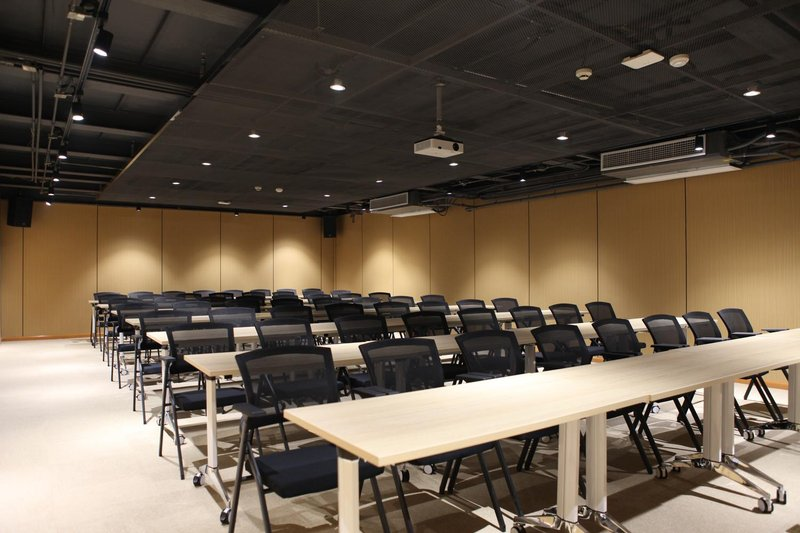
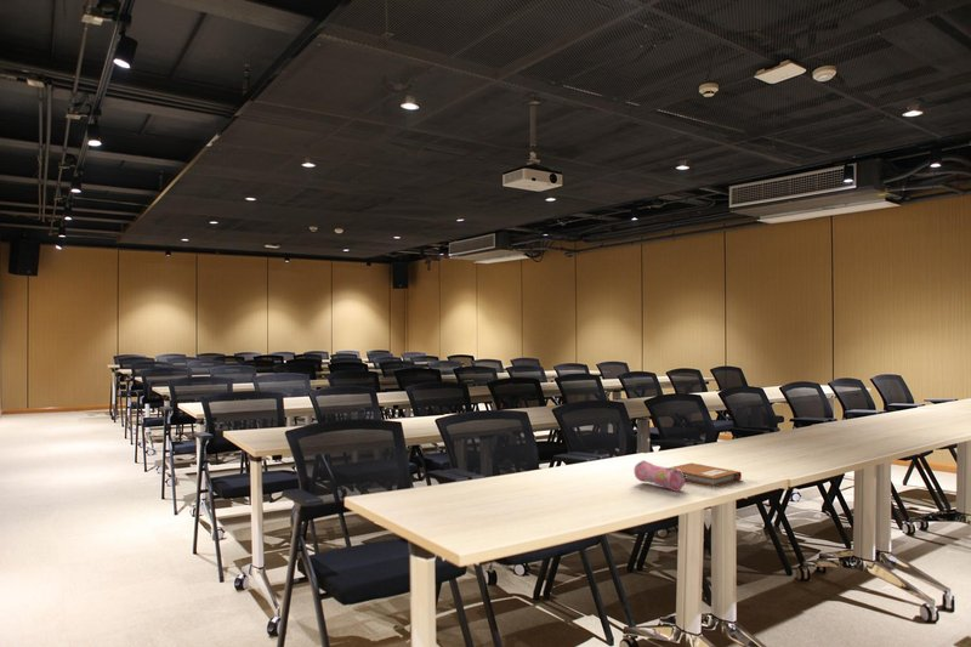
+ pencil case (659, 475)
+ notebook (704, 473)
